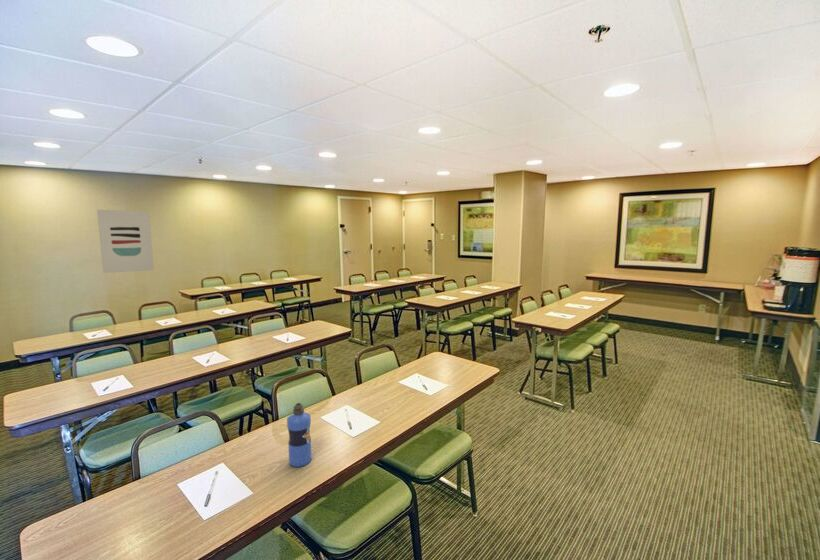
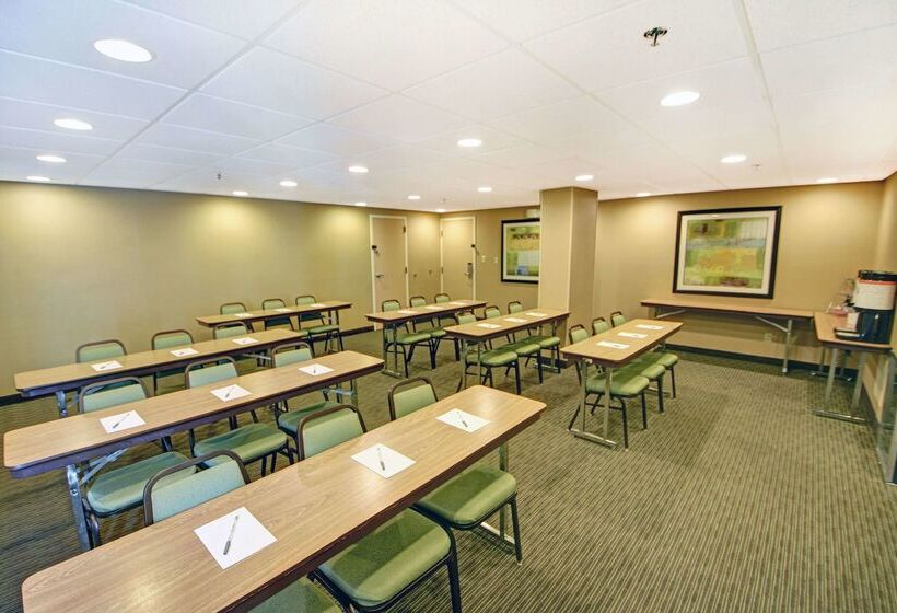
- wall art (126, 241)
- water bottle (299, 432)
